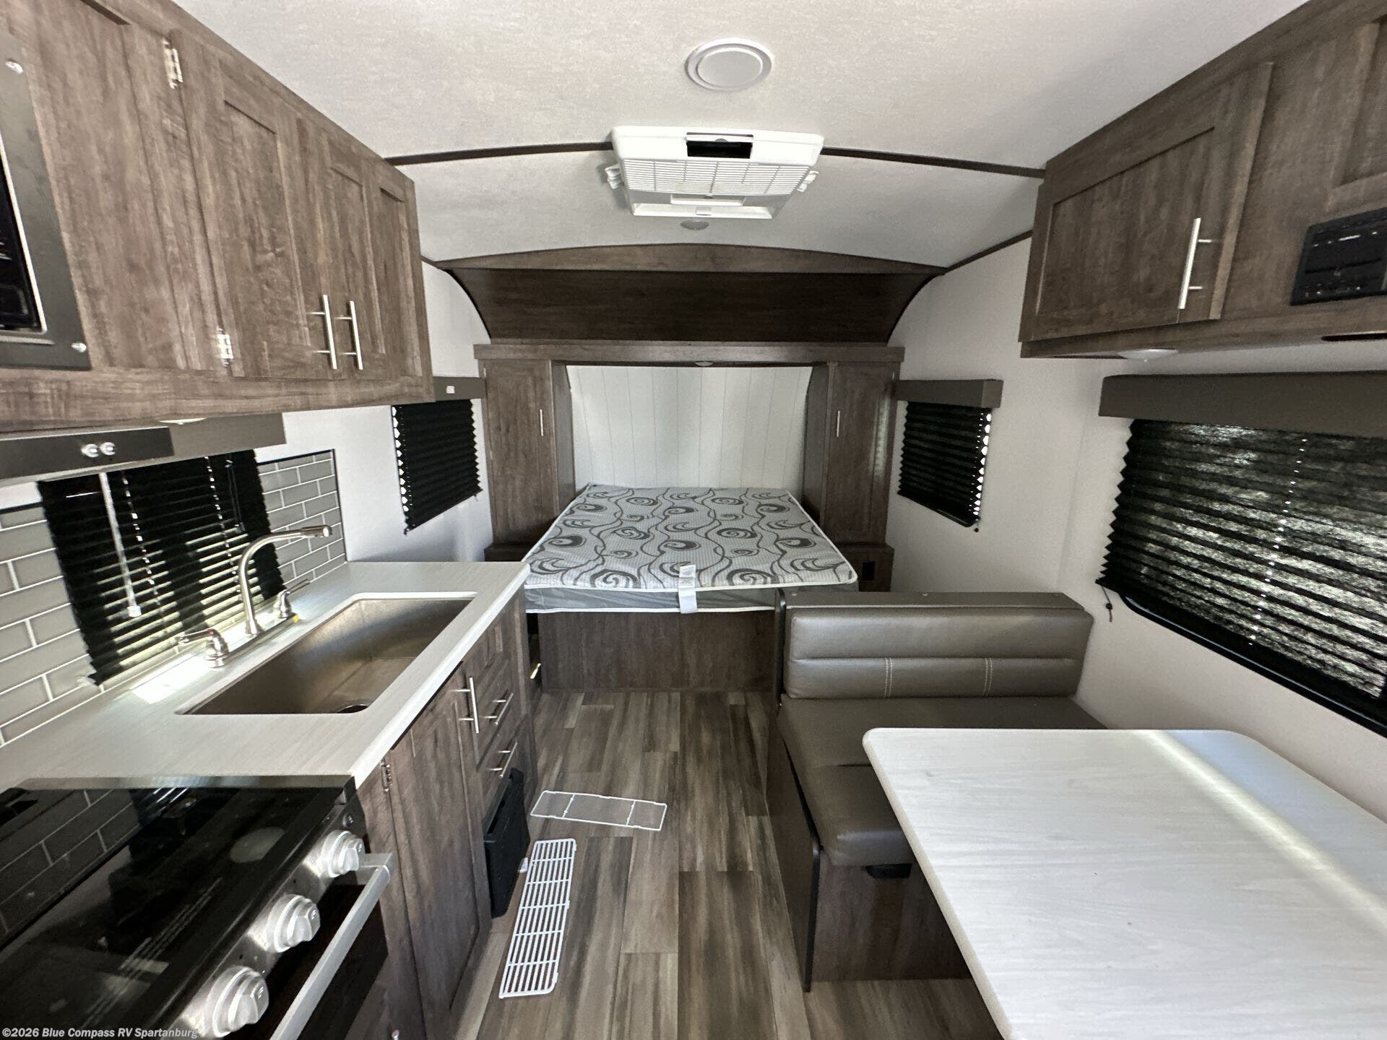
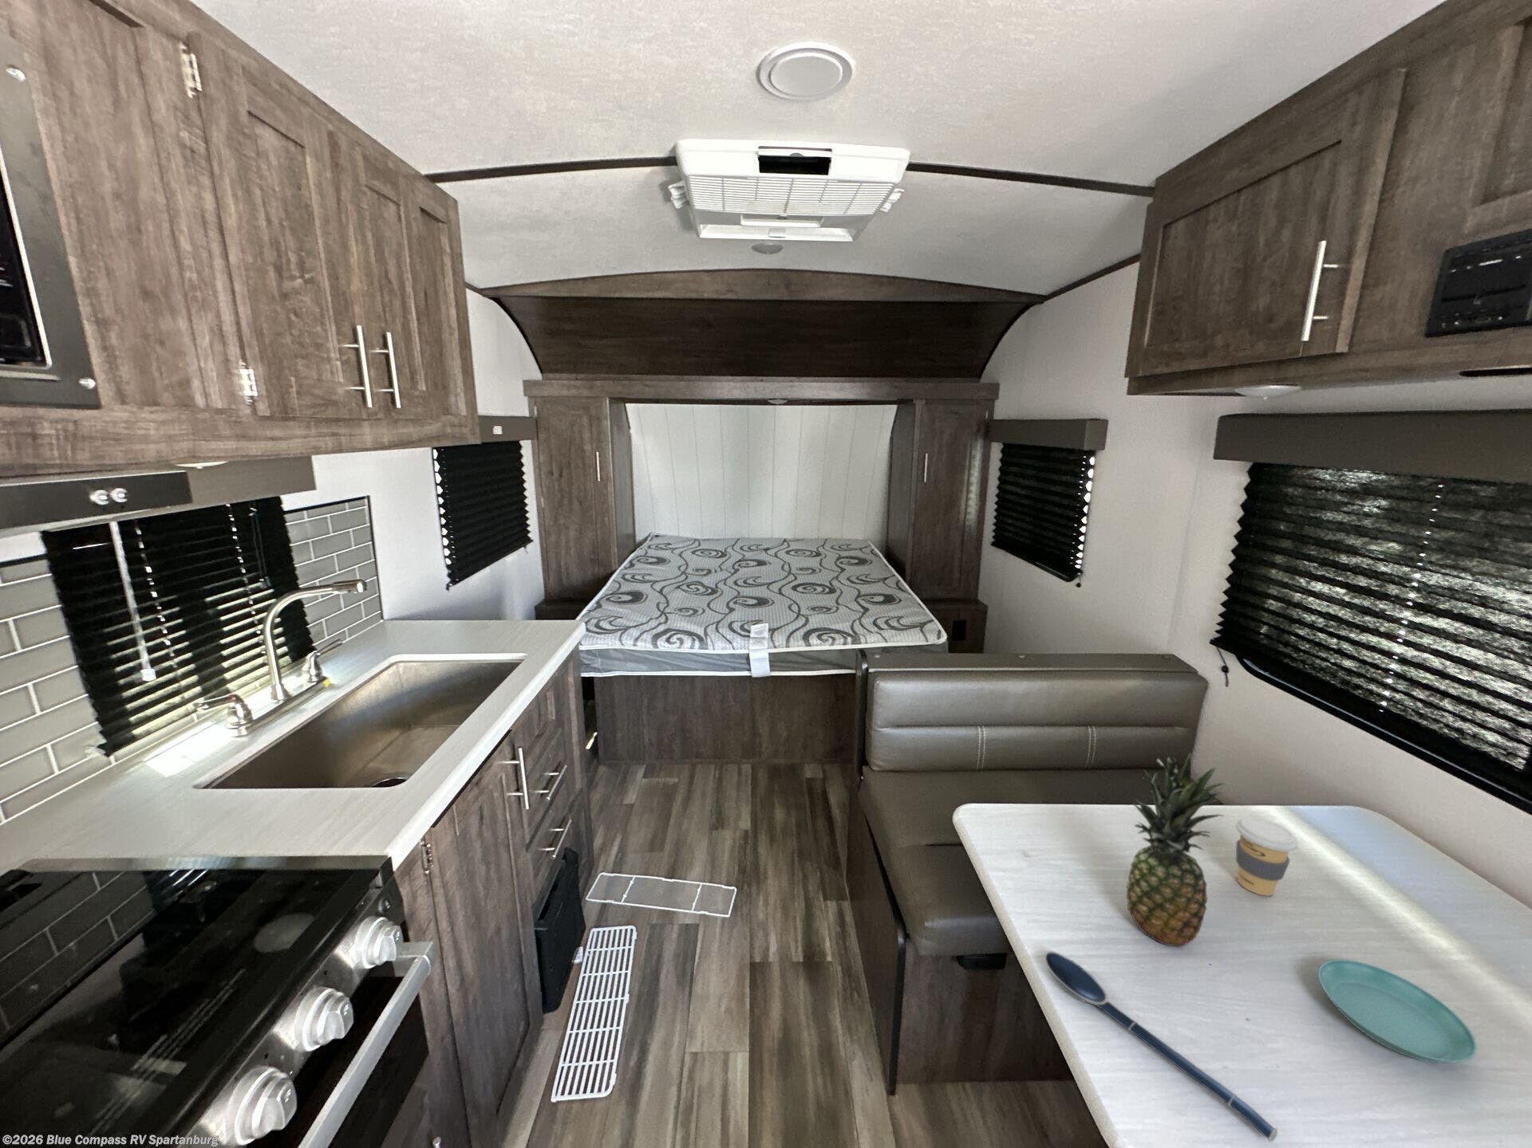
+ saucer (1390, 1013)
+ coffee cup (1261, 857)
+ spoon (1141, 1033)
+ fruit (1170, 845)
